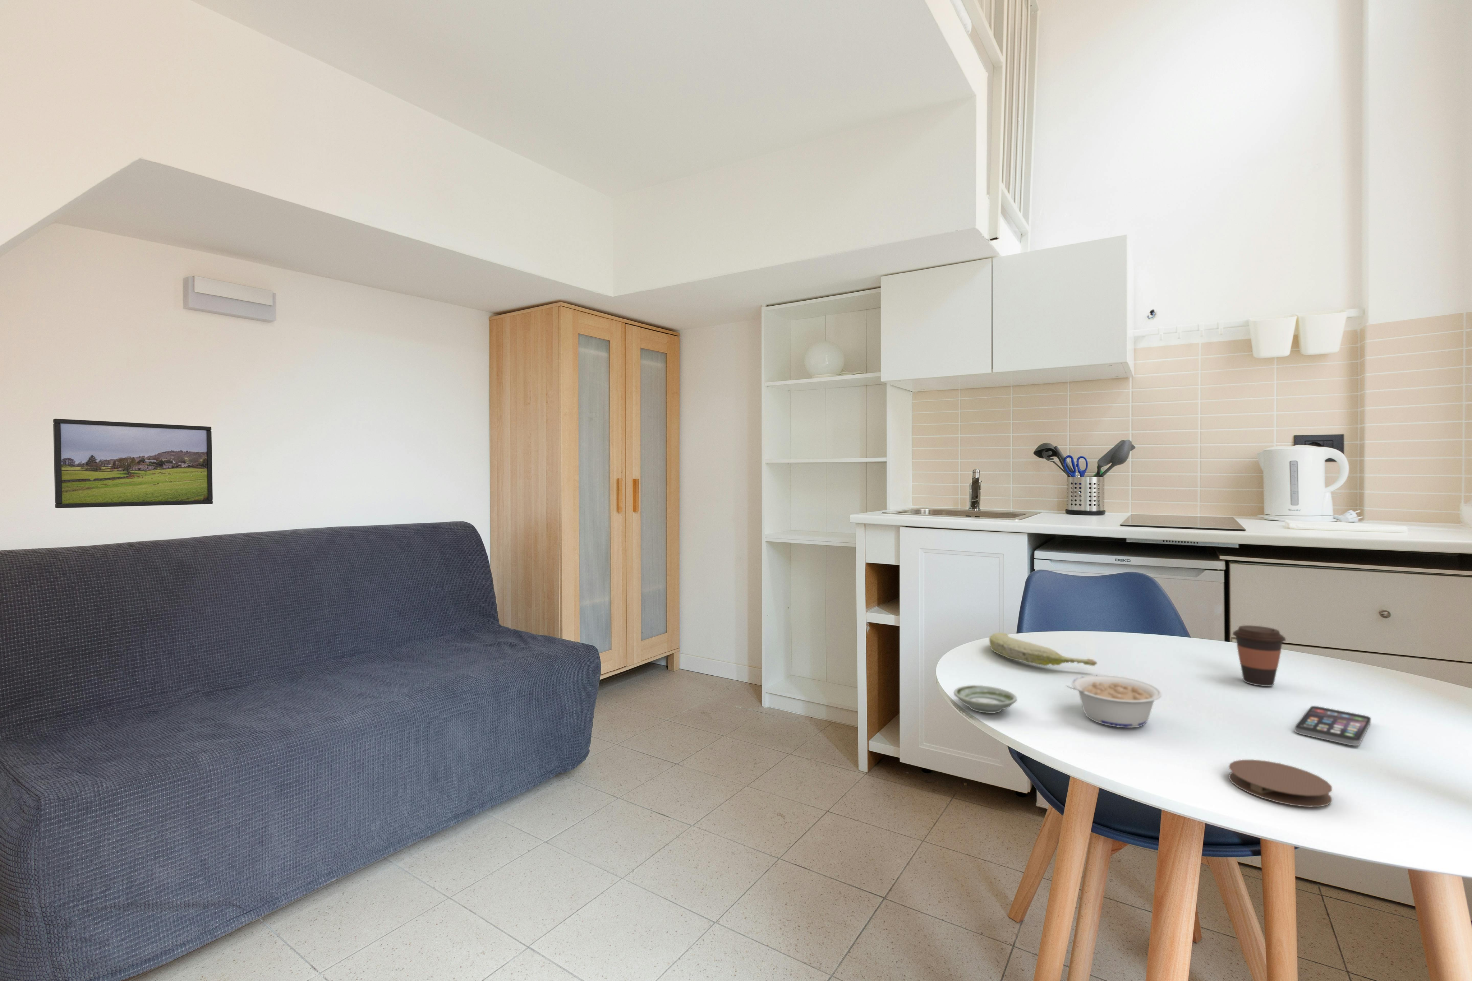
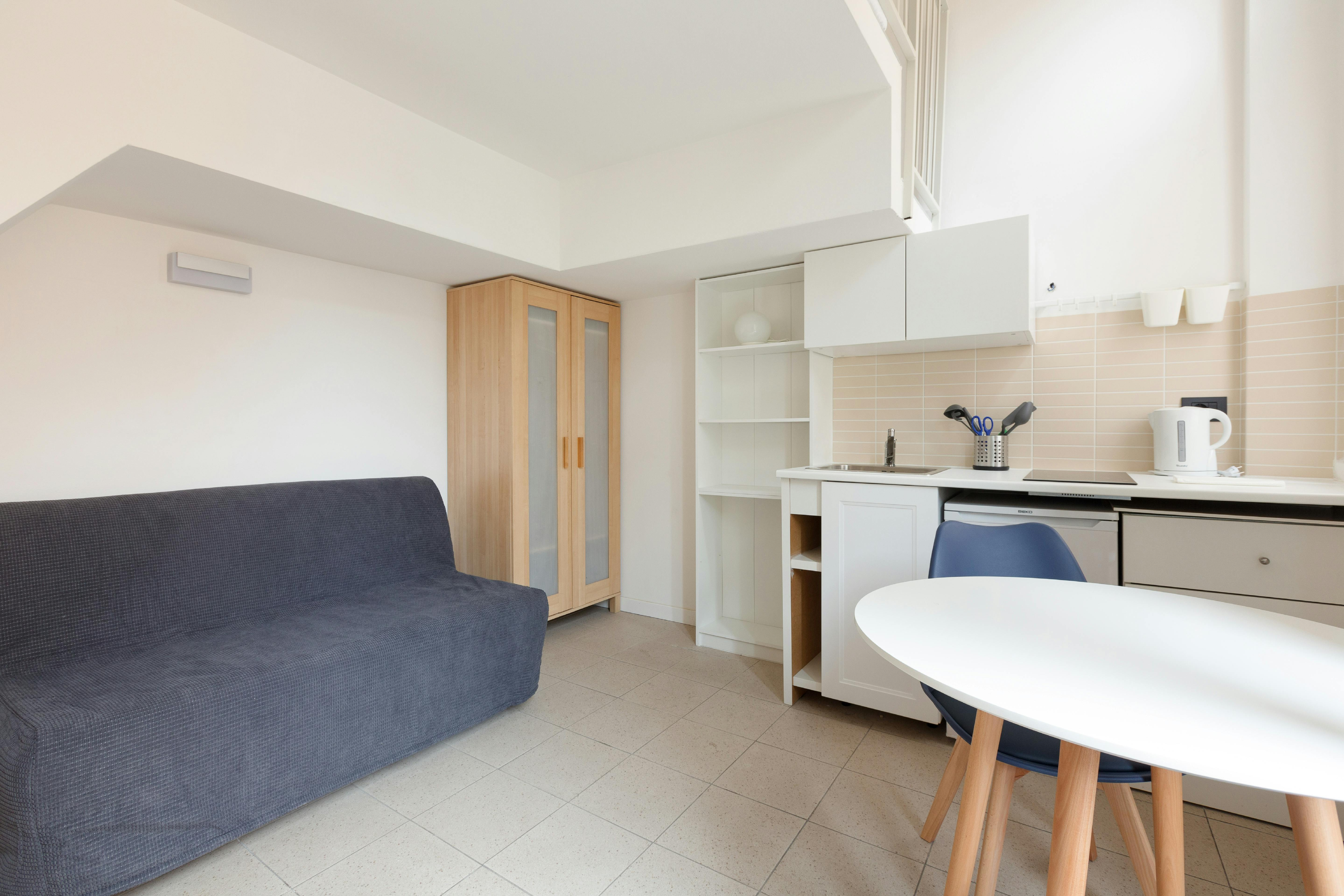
- coffee cup (1258, 656)
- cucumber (1036, 649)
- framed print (139, 464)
- smartphone (1333, 724)
- saucer (985, 701)
- legume (1115, 700)
- coaster (1278, 782)
